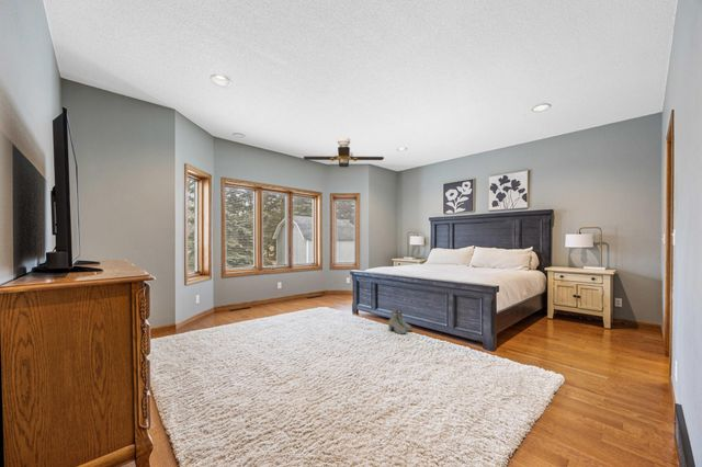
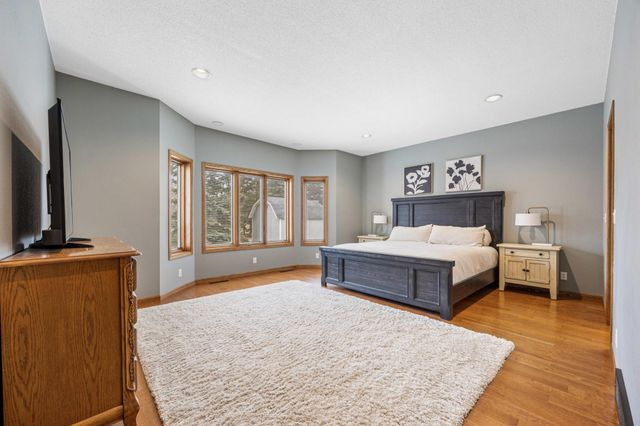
- boots (399, 321)
- ceiling fan (343, 150)
